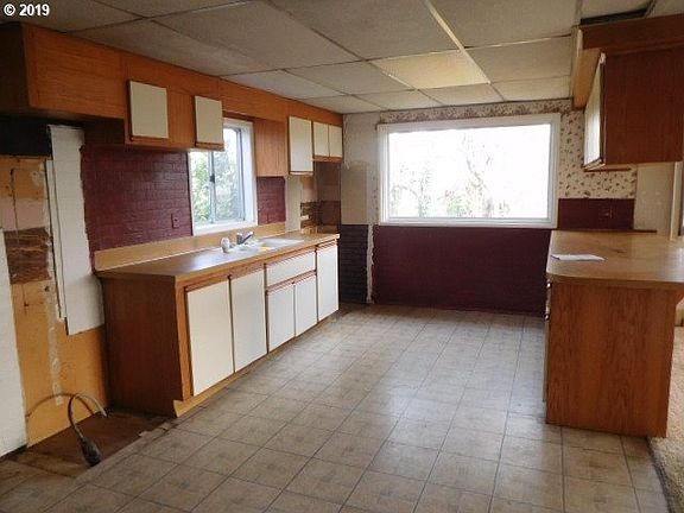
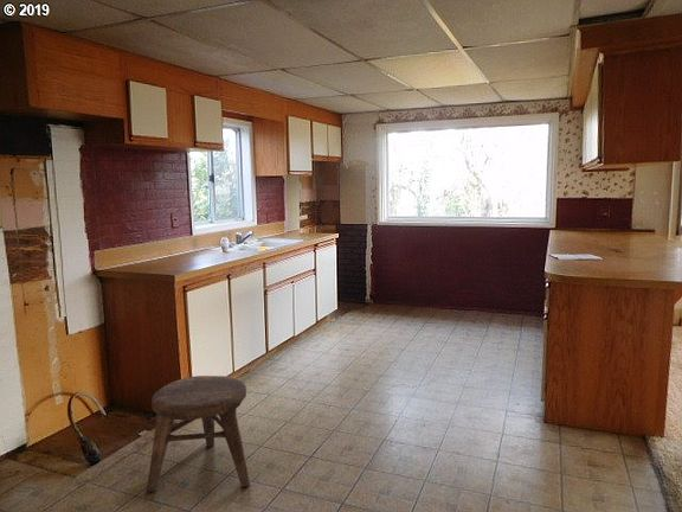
+ stool (197, 434)
